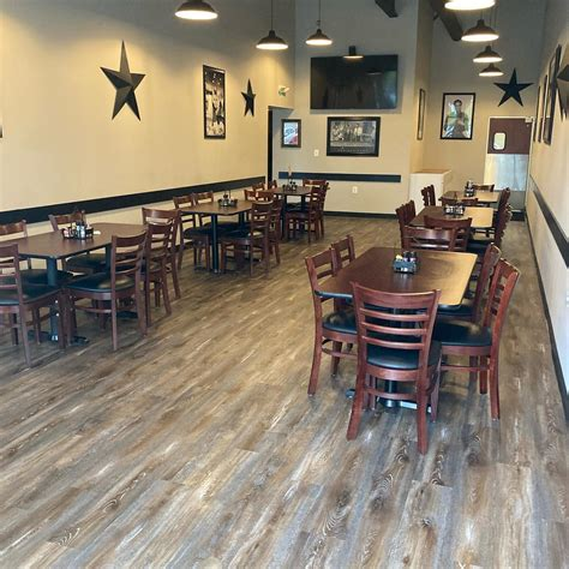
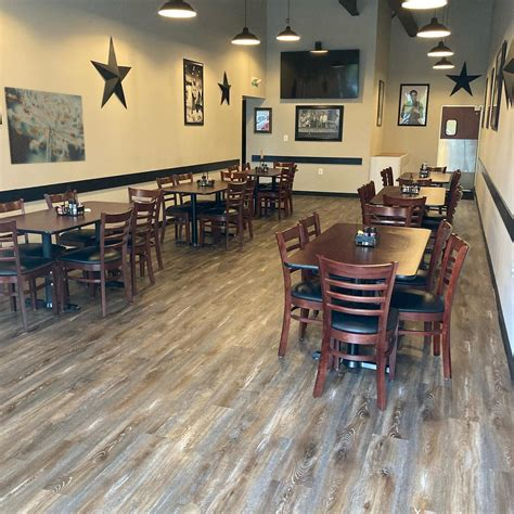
+ wall art (49, 127)
